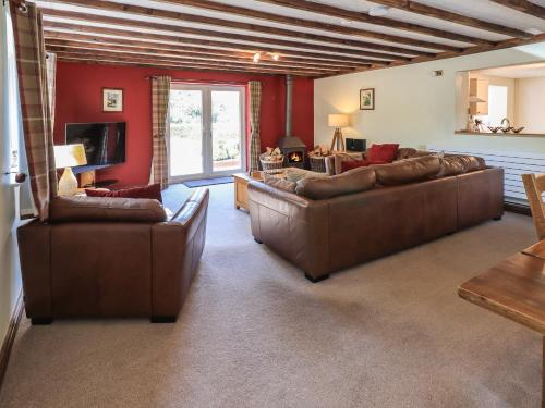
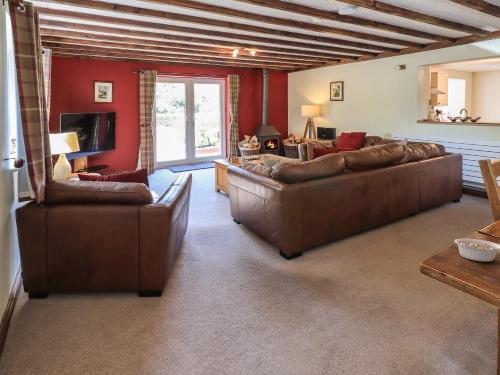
+ legume (479, 249)
